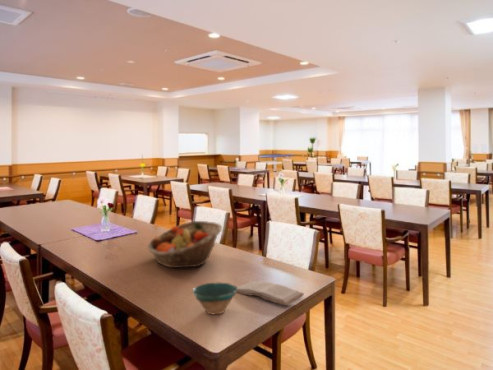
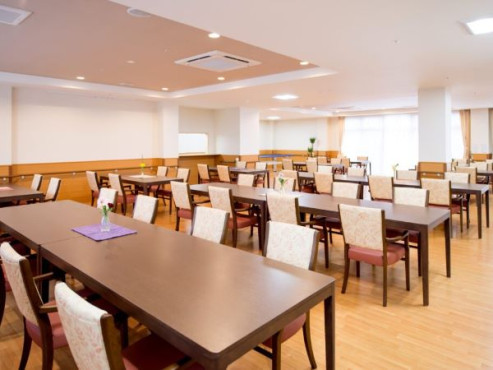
- fruit basket (185, 242)
- book (266, 290)
- bowl (215, 299)
